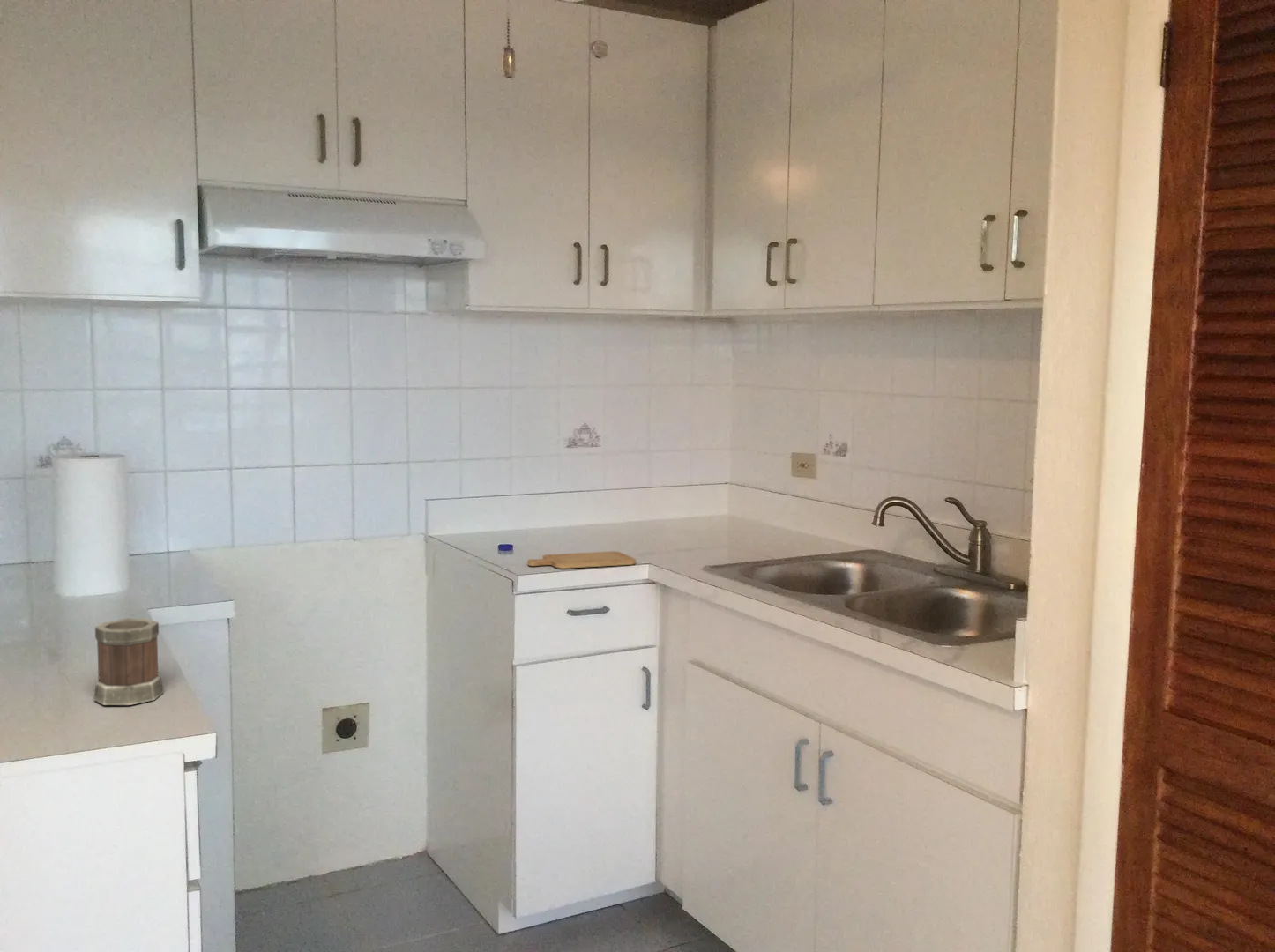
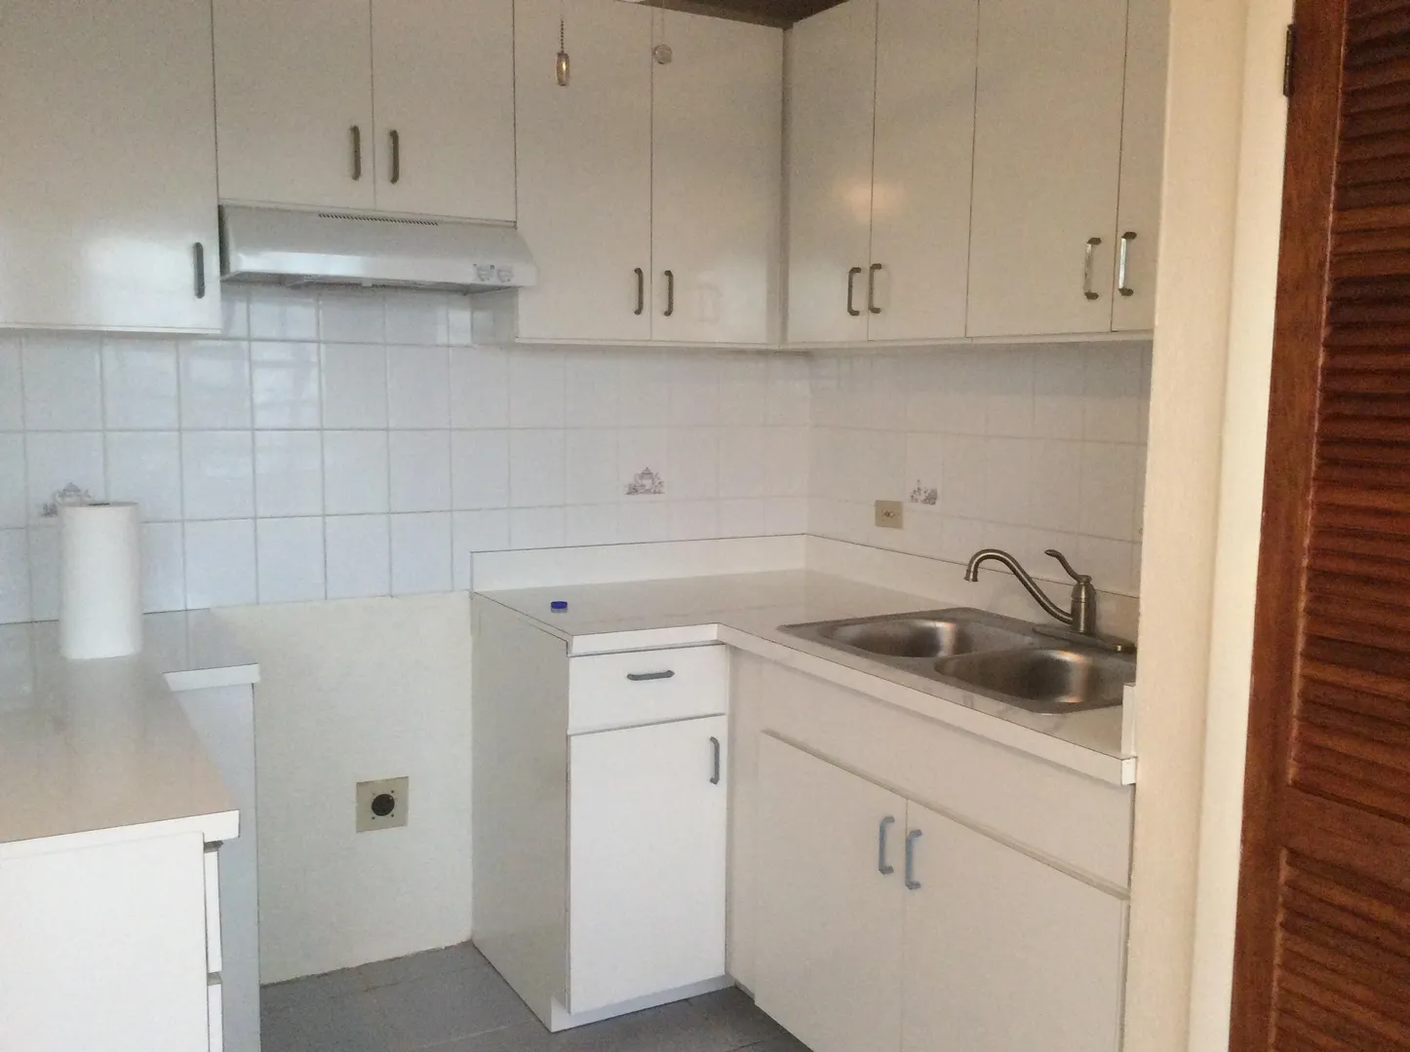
- mug (128, 658)
- chopping board (578, 560)
